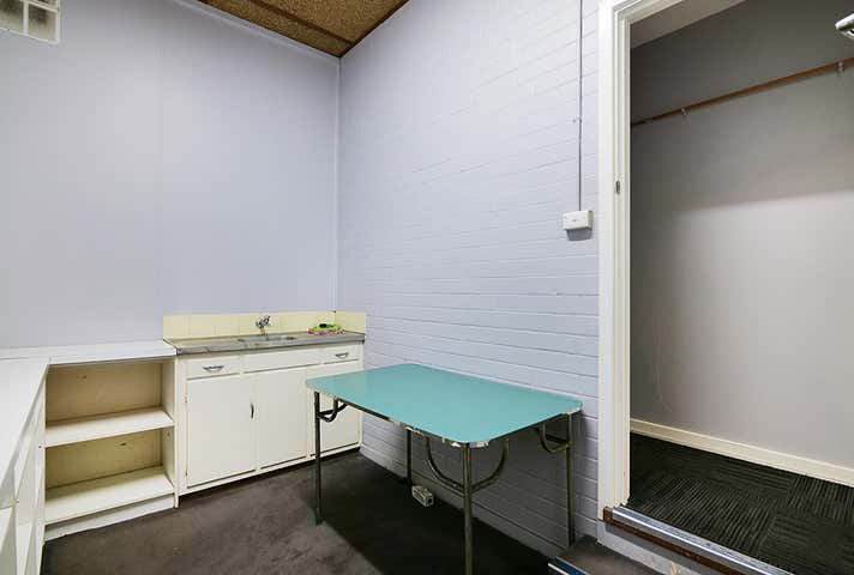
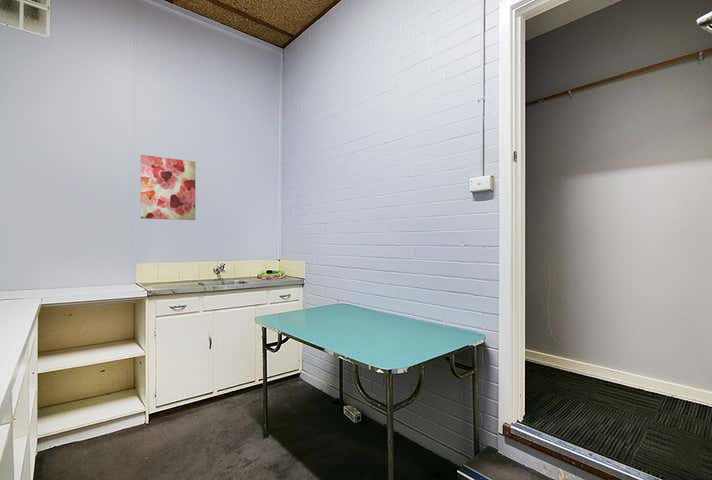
+ wall art (169, 188)
